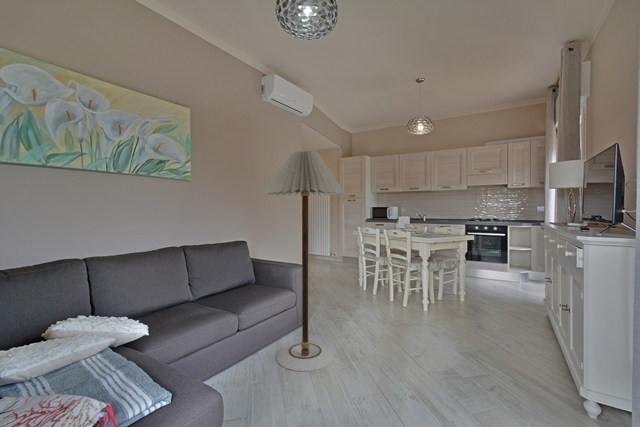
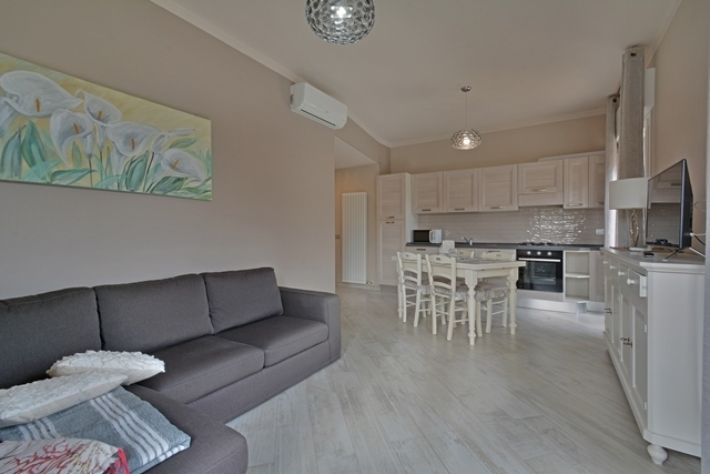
- floor lamp (305, 254)
